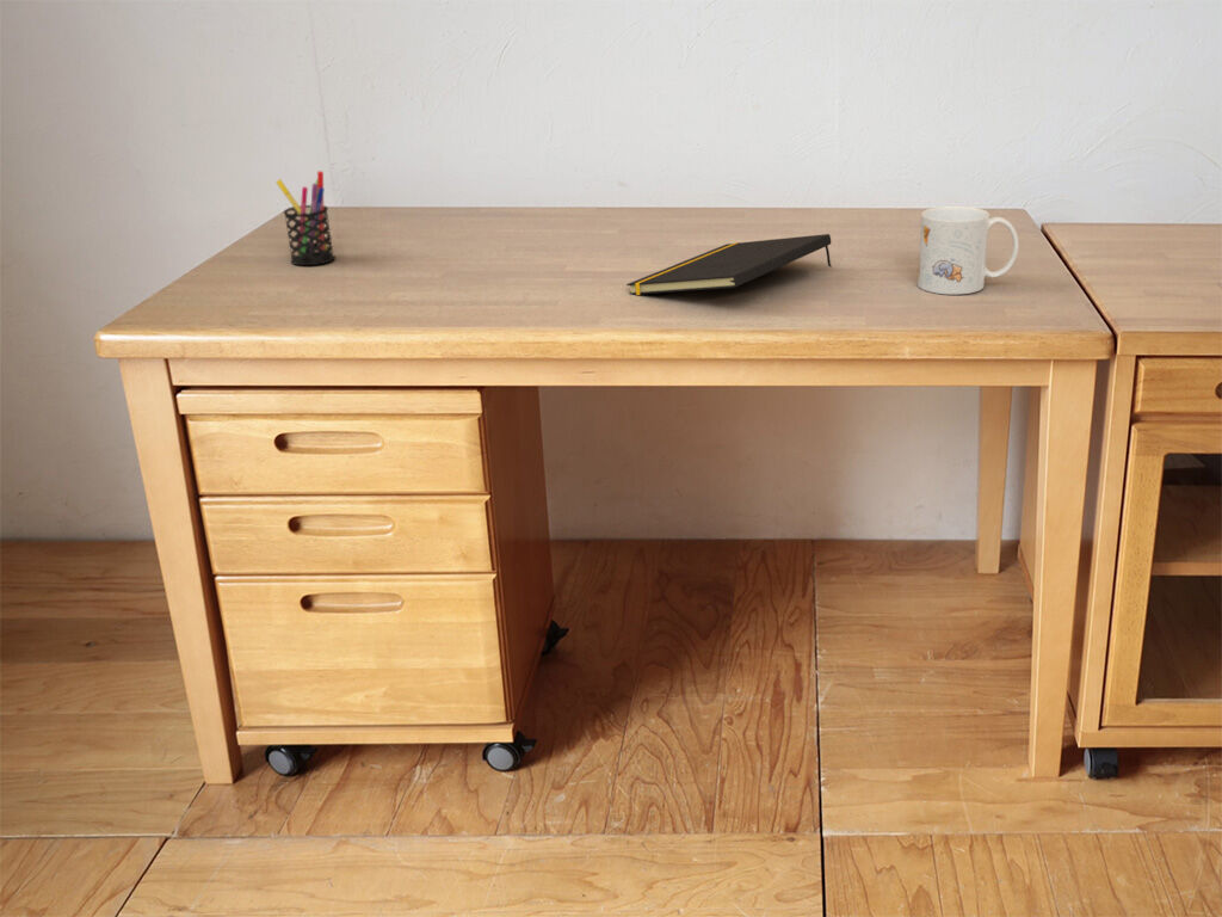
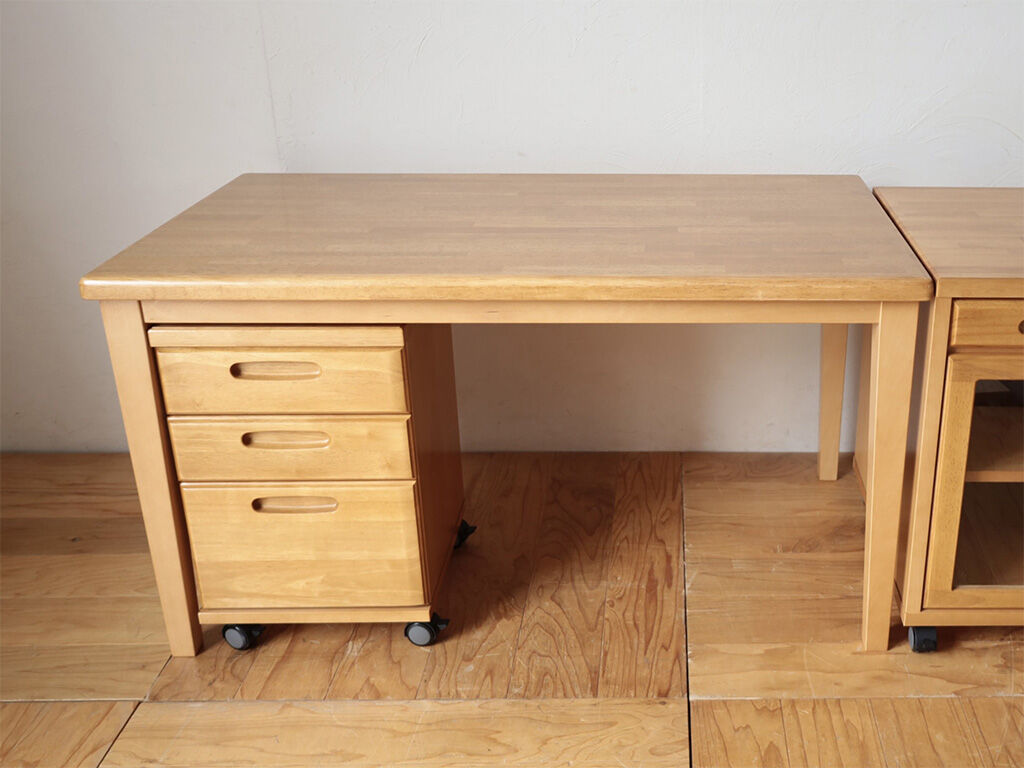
- mug (968, 250)
- notepad (730, 264)
- pen holder (311, 215)
